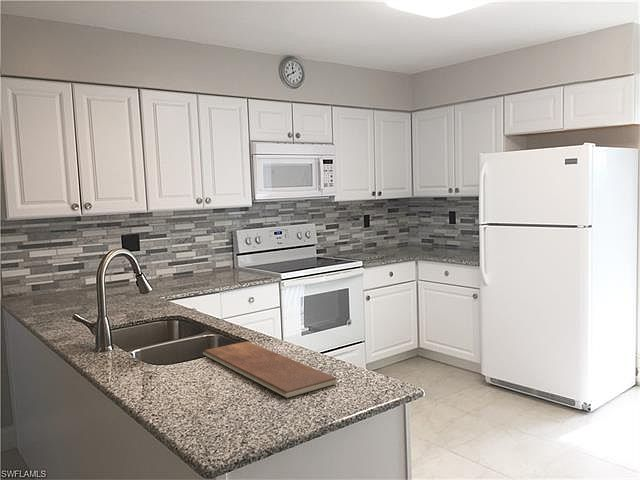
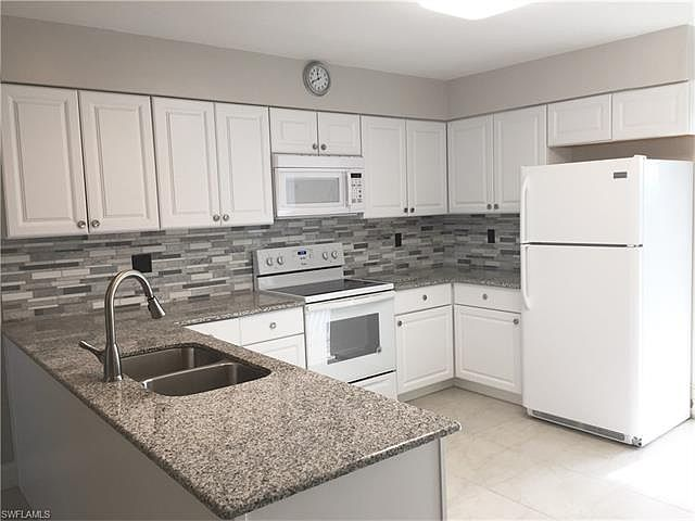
- chopping board (263, 365)
